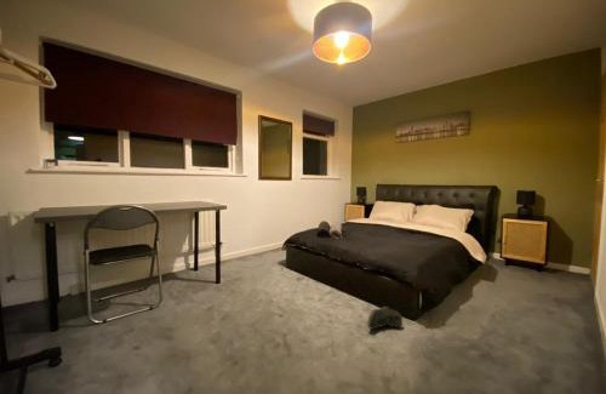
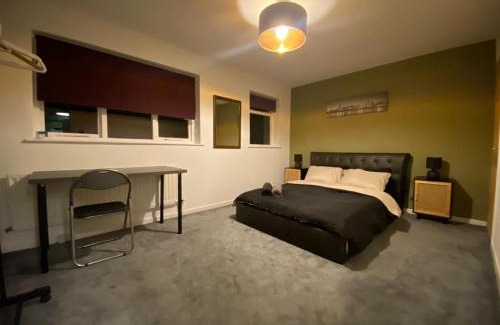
- sneaker (385, 319)
